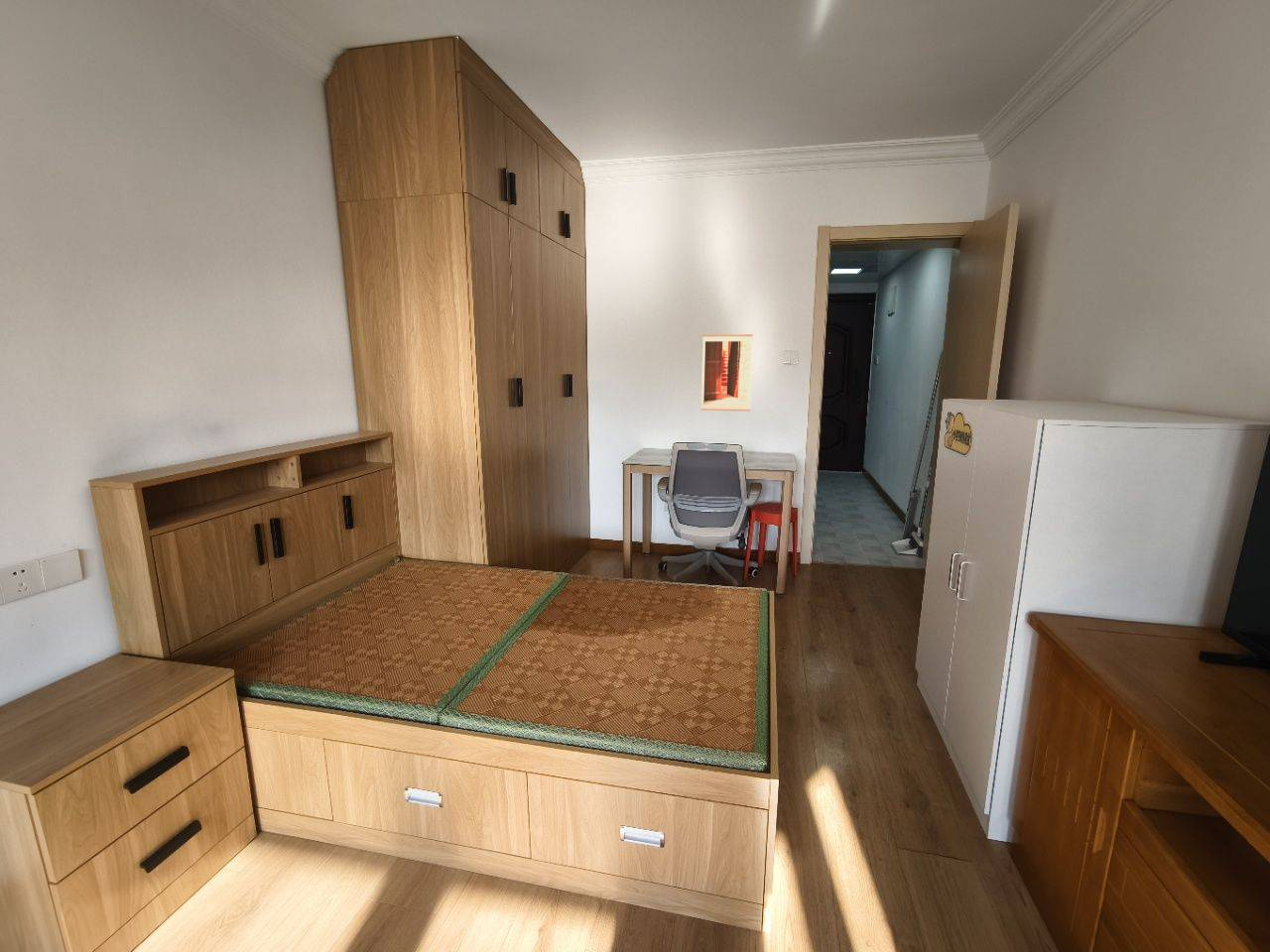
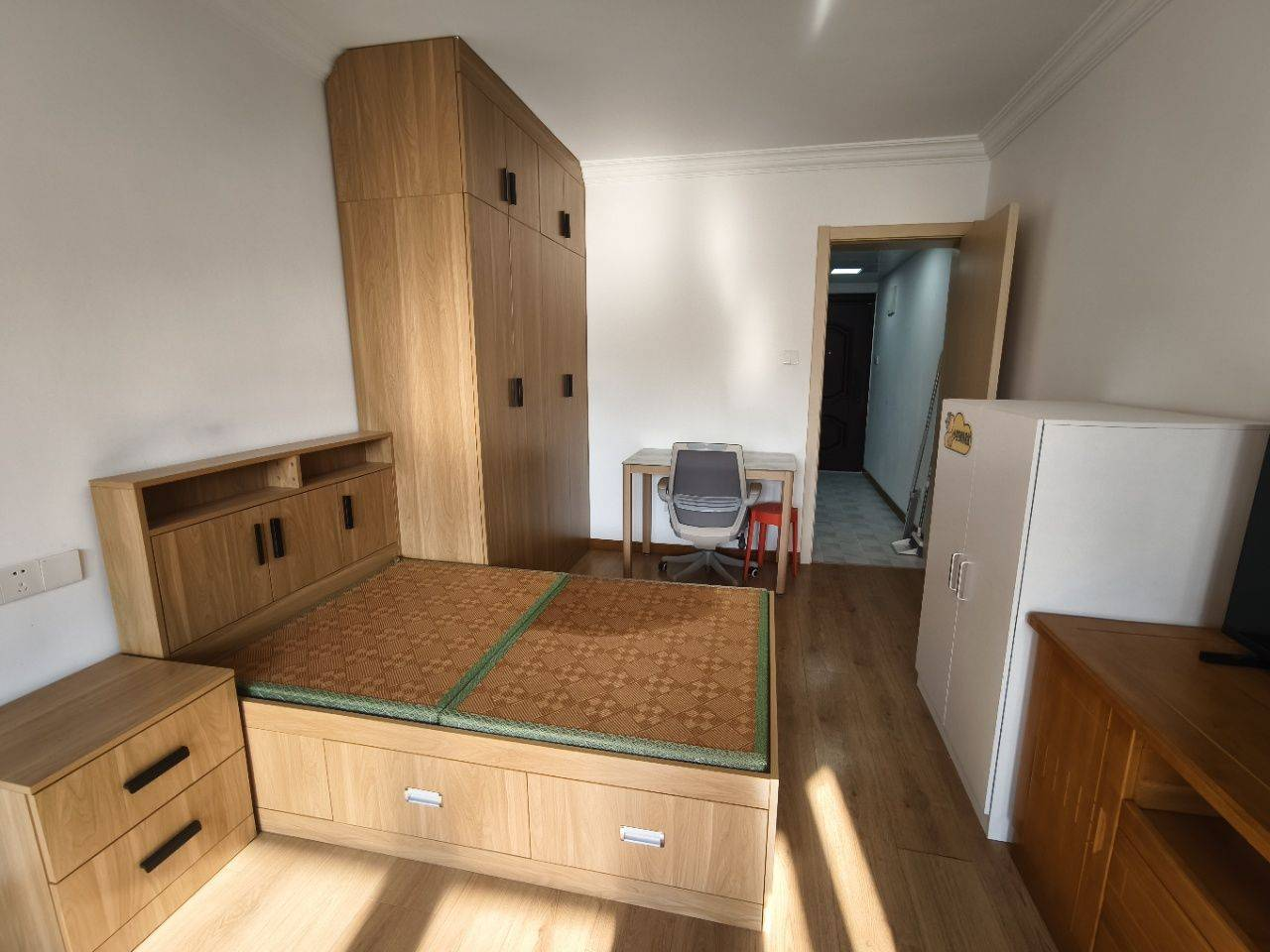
- wall art (726, 373)
